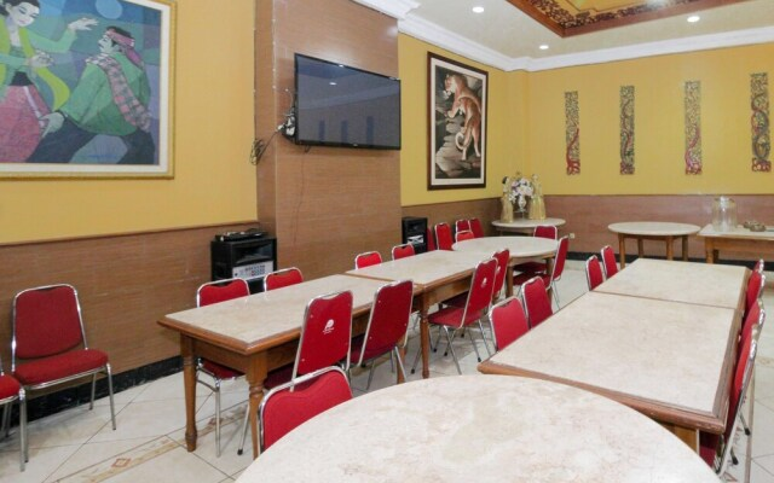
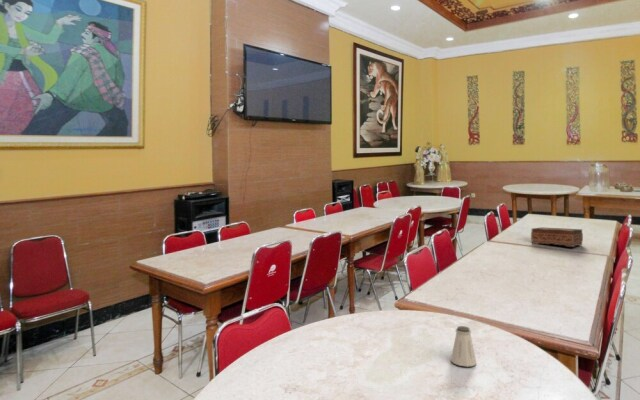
+ saltshaker (463, 344)
+ tissue box (556, 236)
